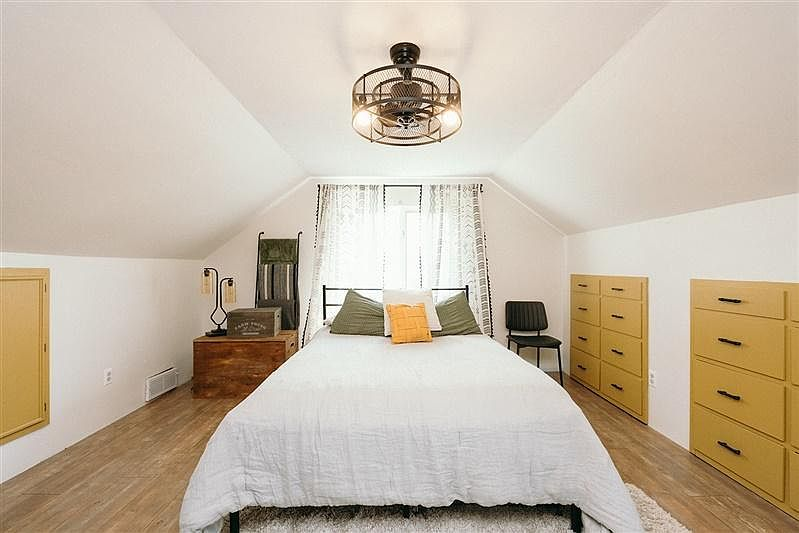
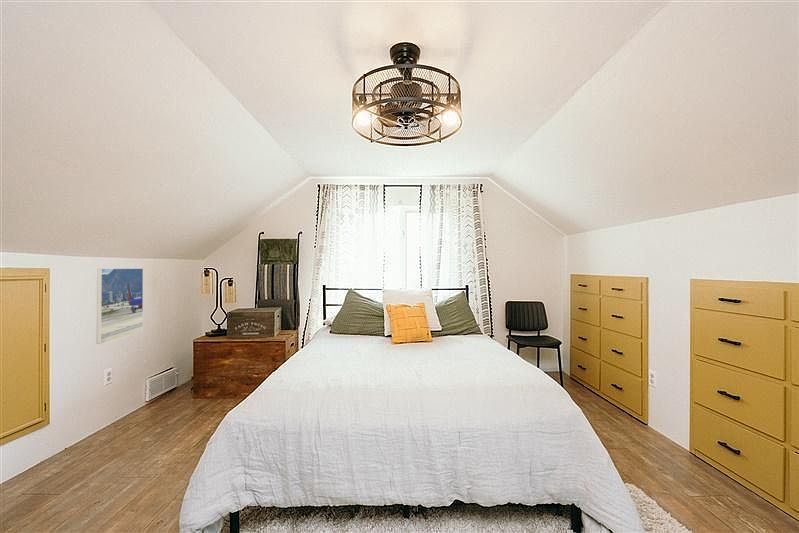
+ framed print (121, 303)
